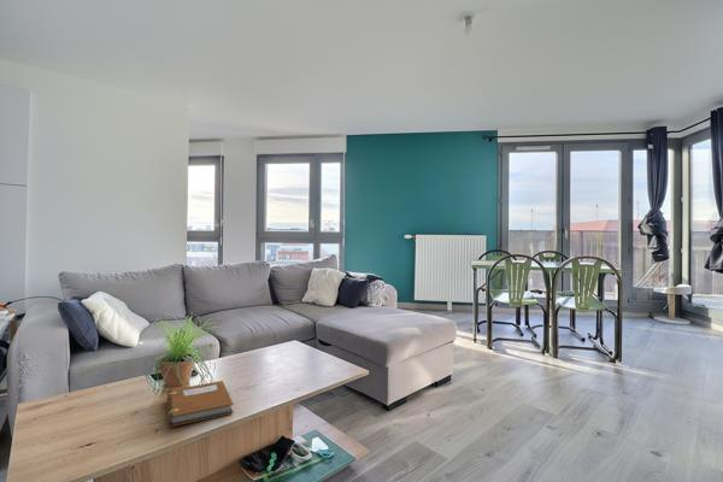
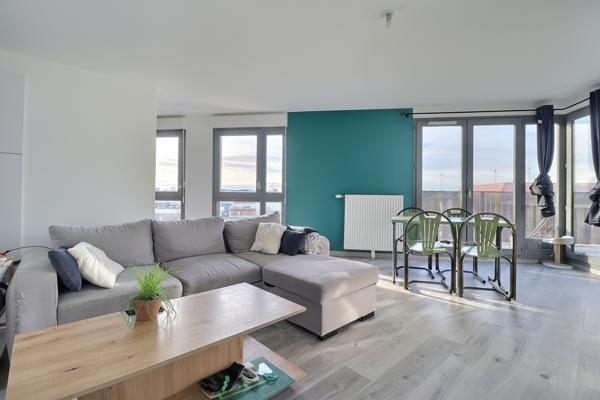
- notebook (198, 400)
